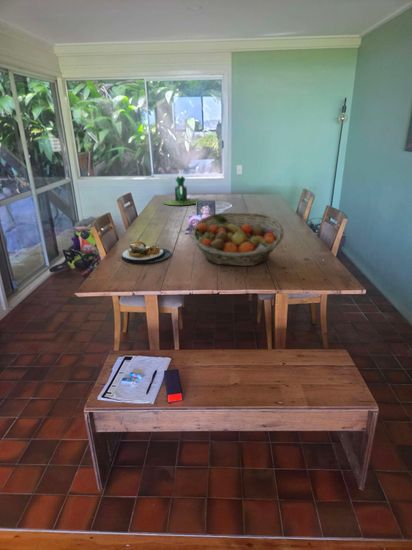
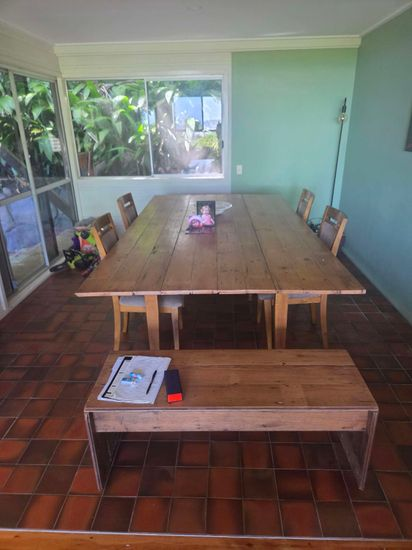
- plant pot (180, 185)
- plate (145, 248)
- fruit basket (236, 238)
